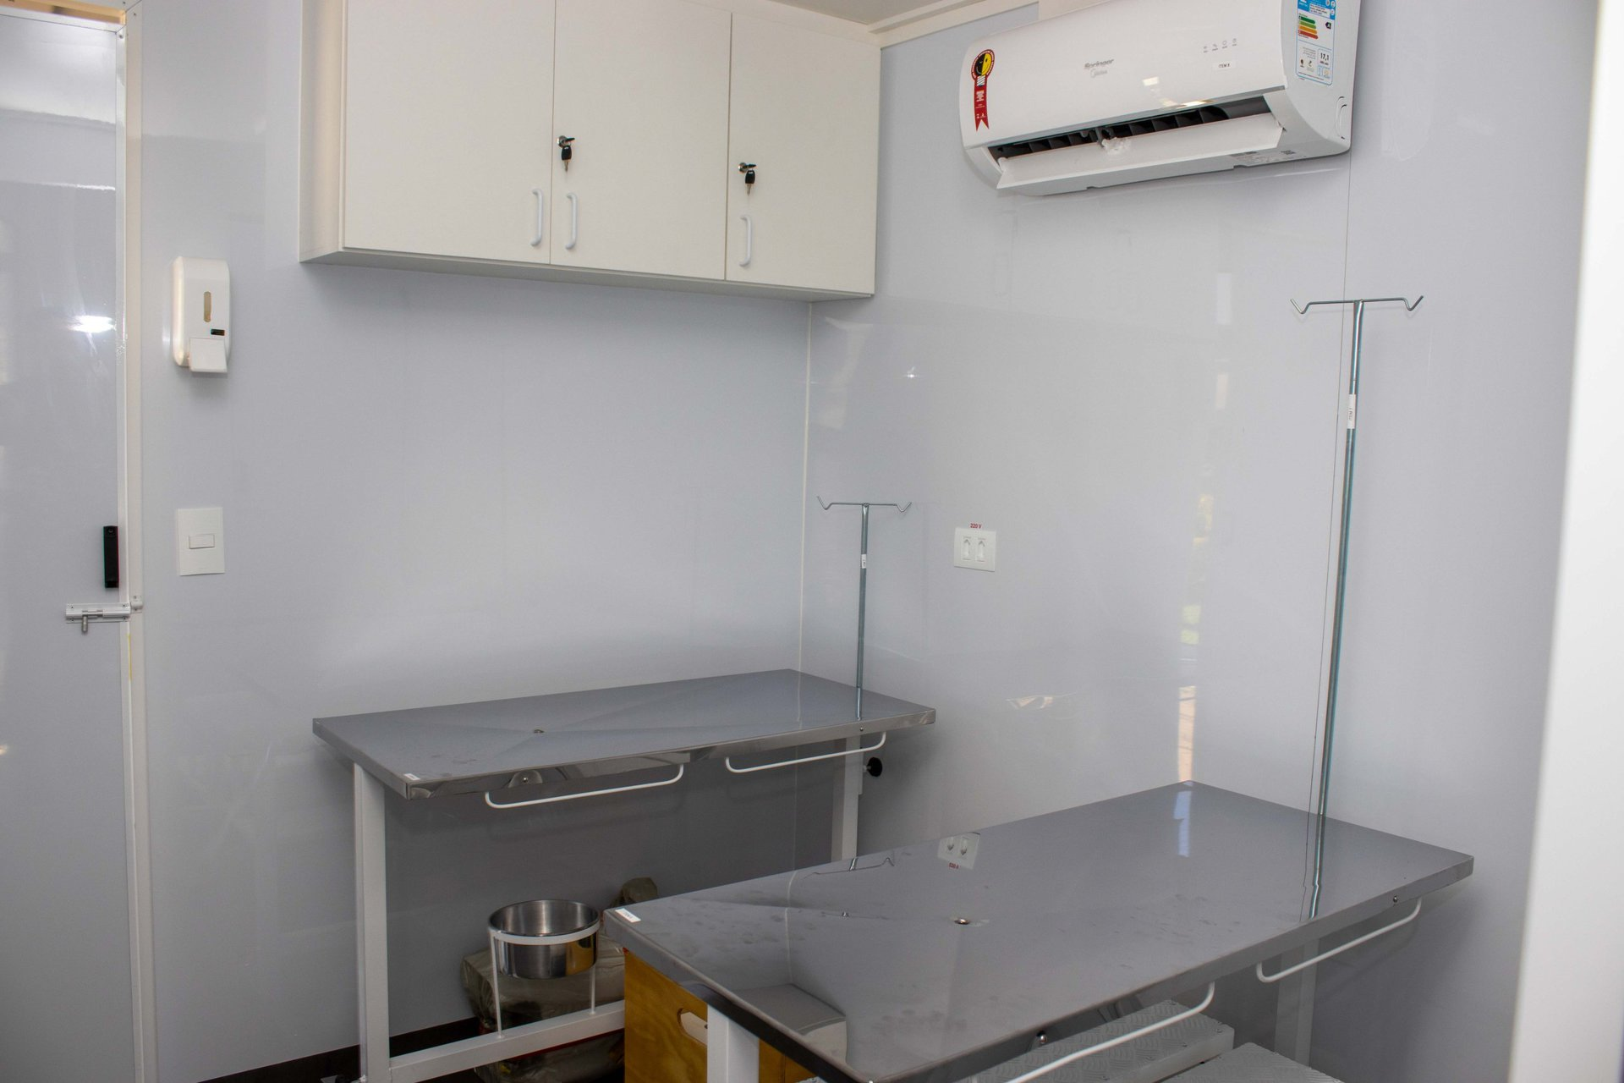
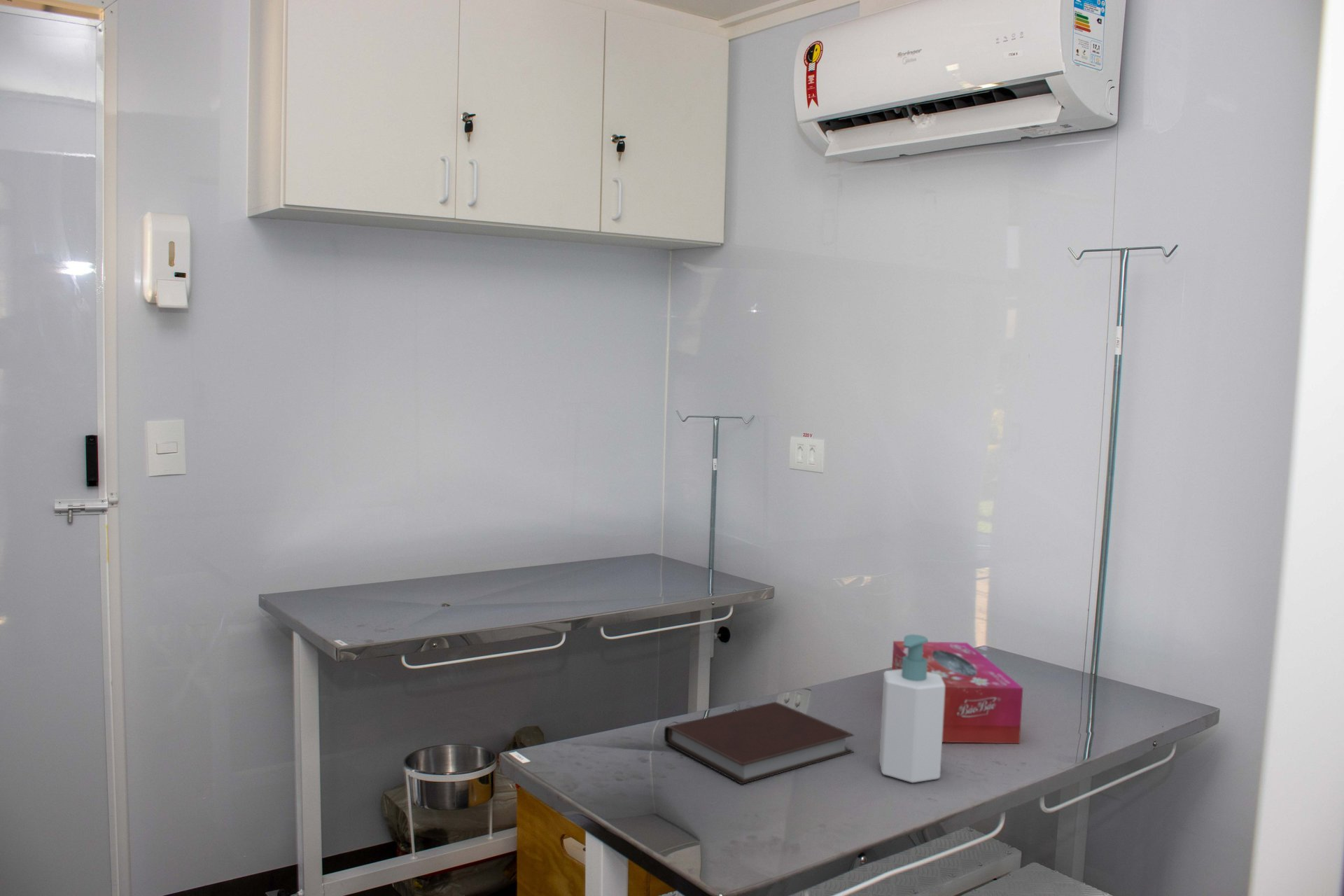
+ notebook (758, 738)
+ soap bottle (912, 704)
+ tissue box (951, 688)
